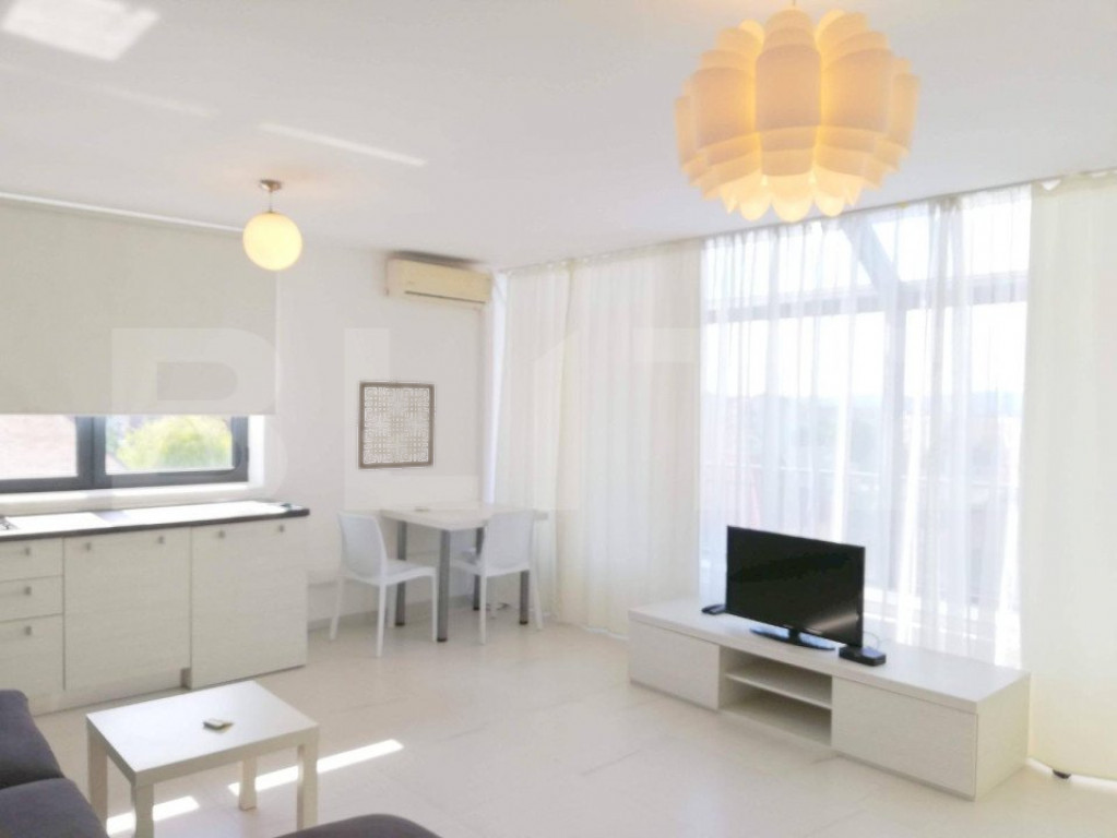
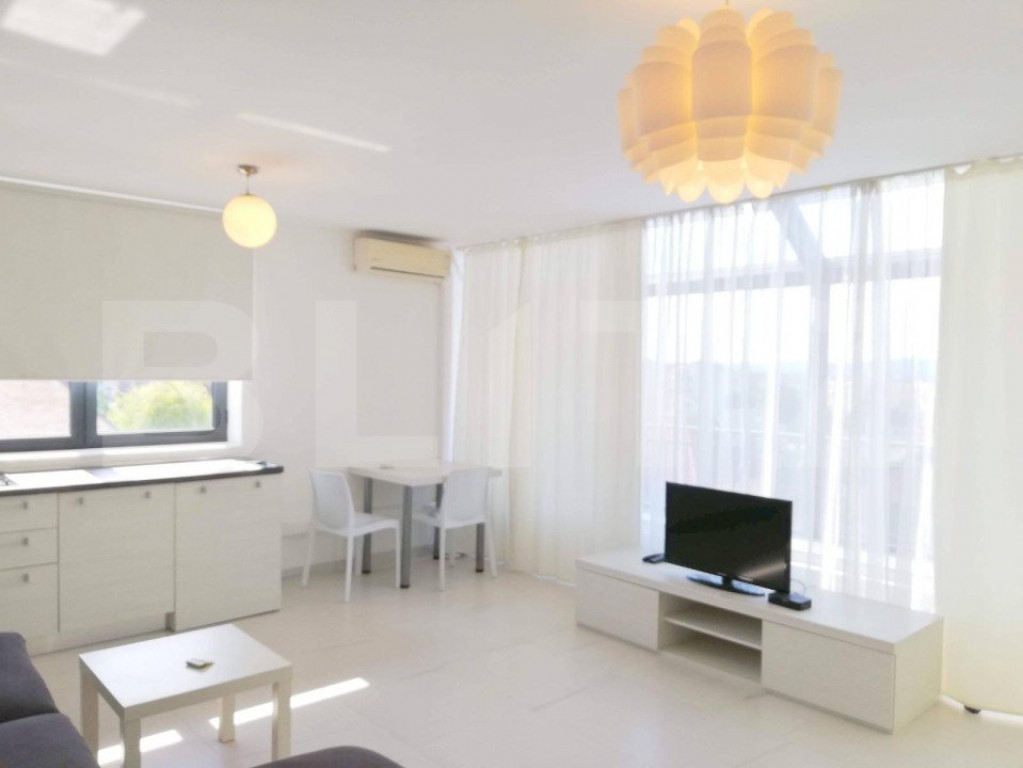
- wall art (397, 422)
